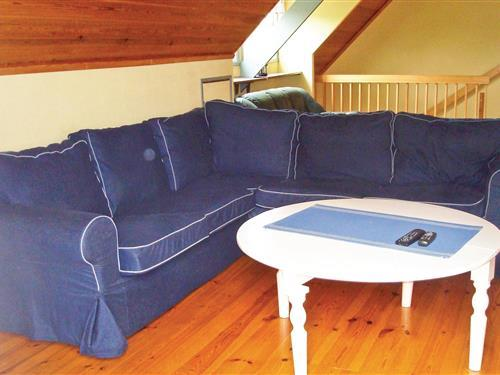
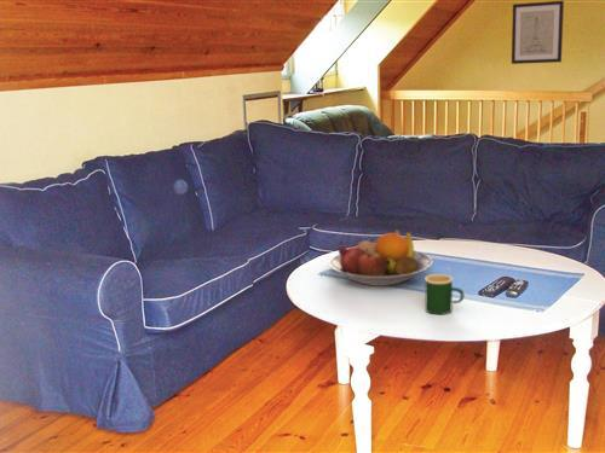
+ fruit bowl (380, 256)
+ wall art (536, 33)
+ mug (444, 295)
